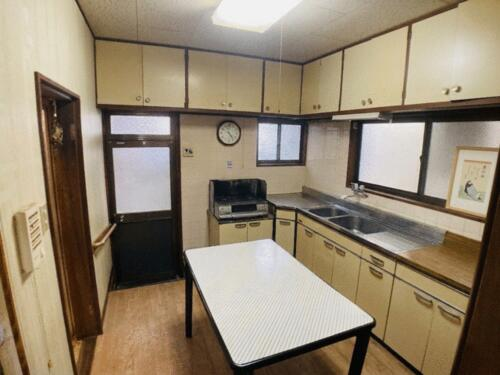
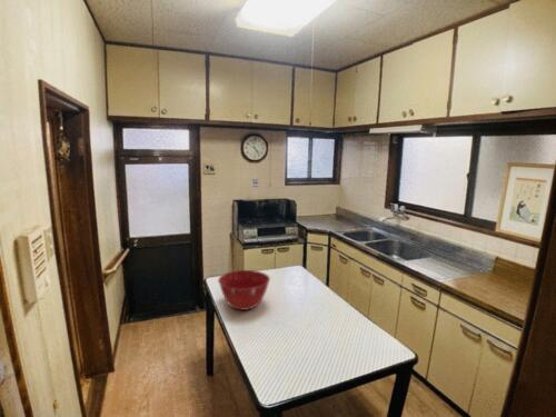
+ mixing bowl (244, 291)
